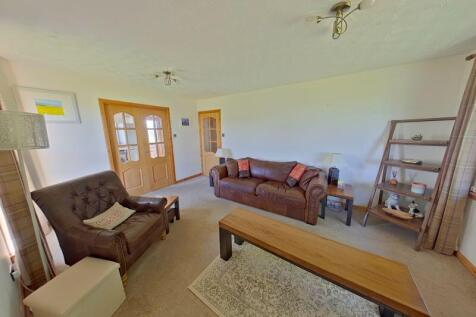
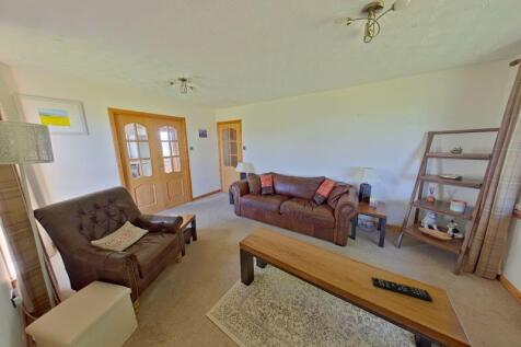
+ remote control (398, 288)
